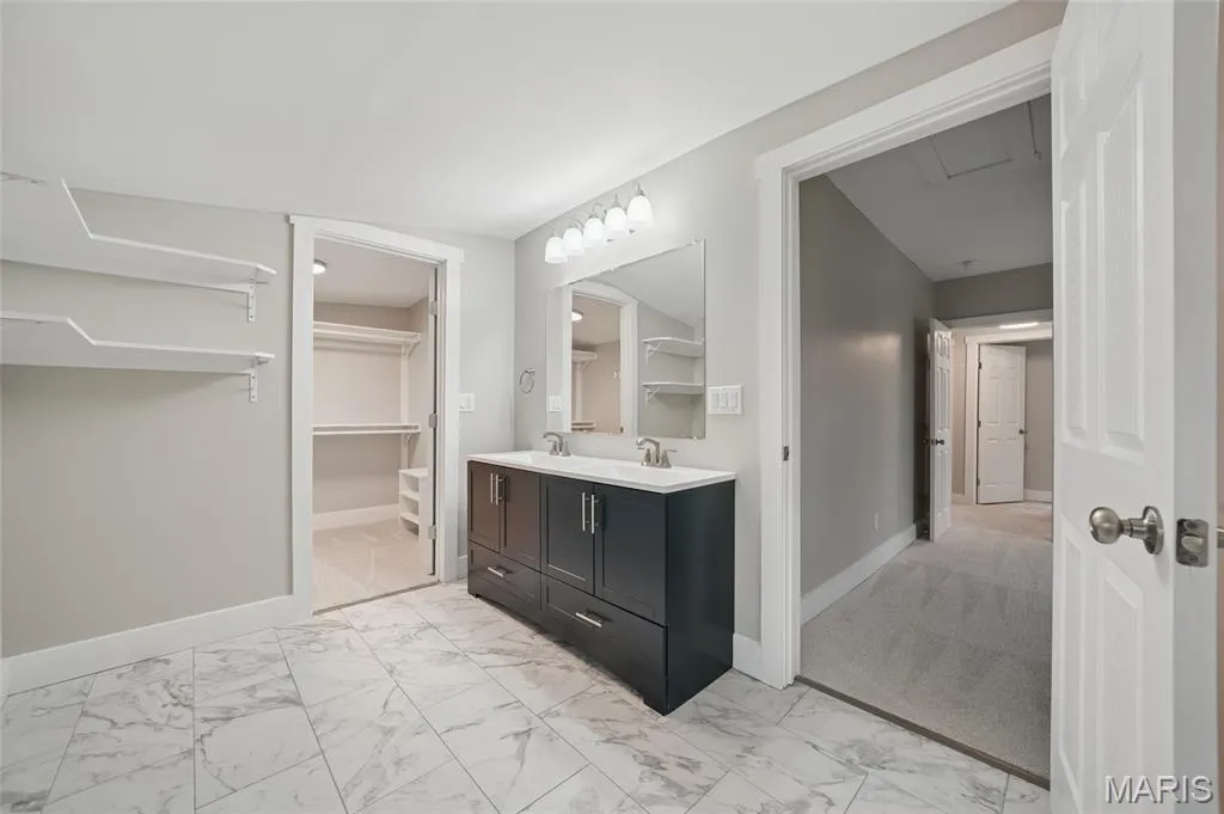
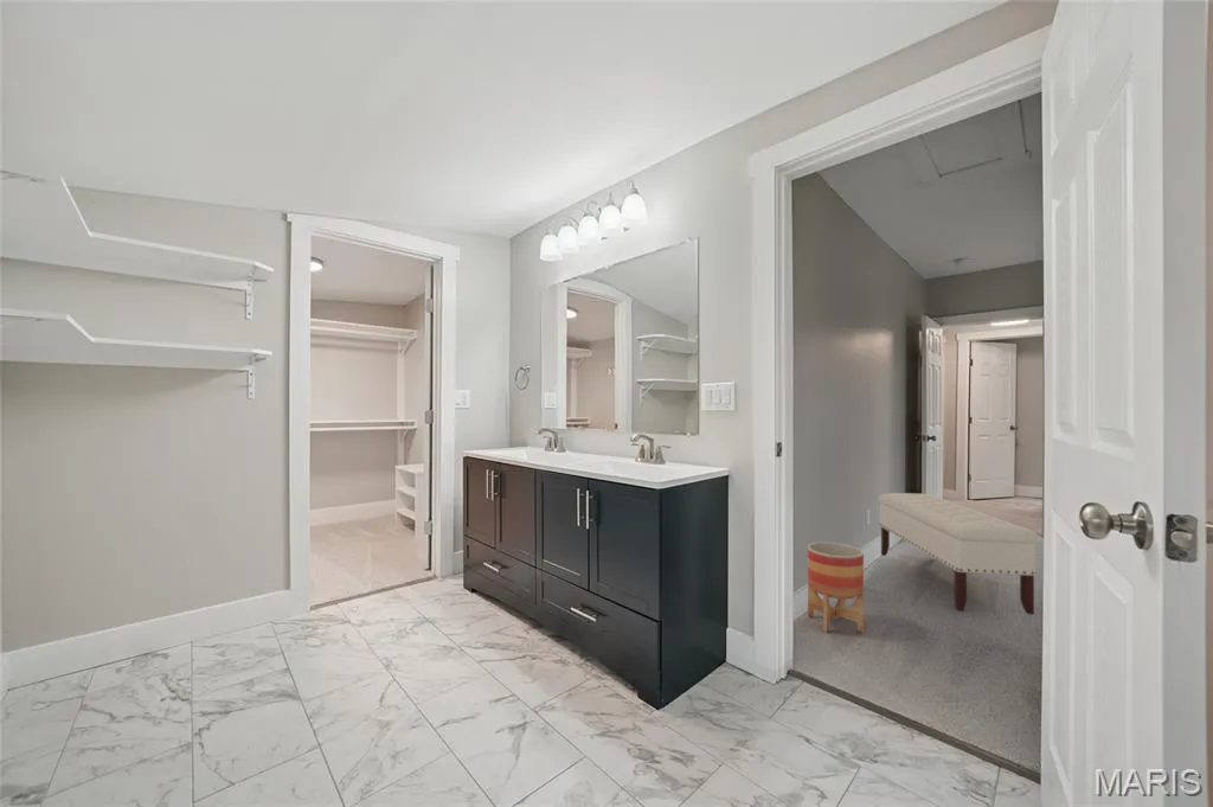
+ bench (944, 543)
+ planter (834, 585)
